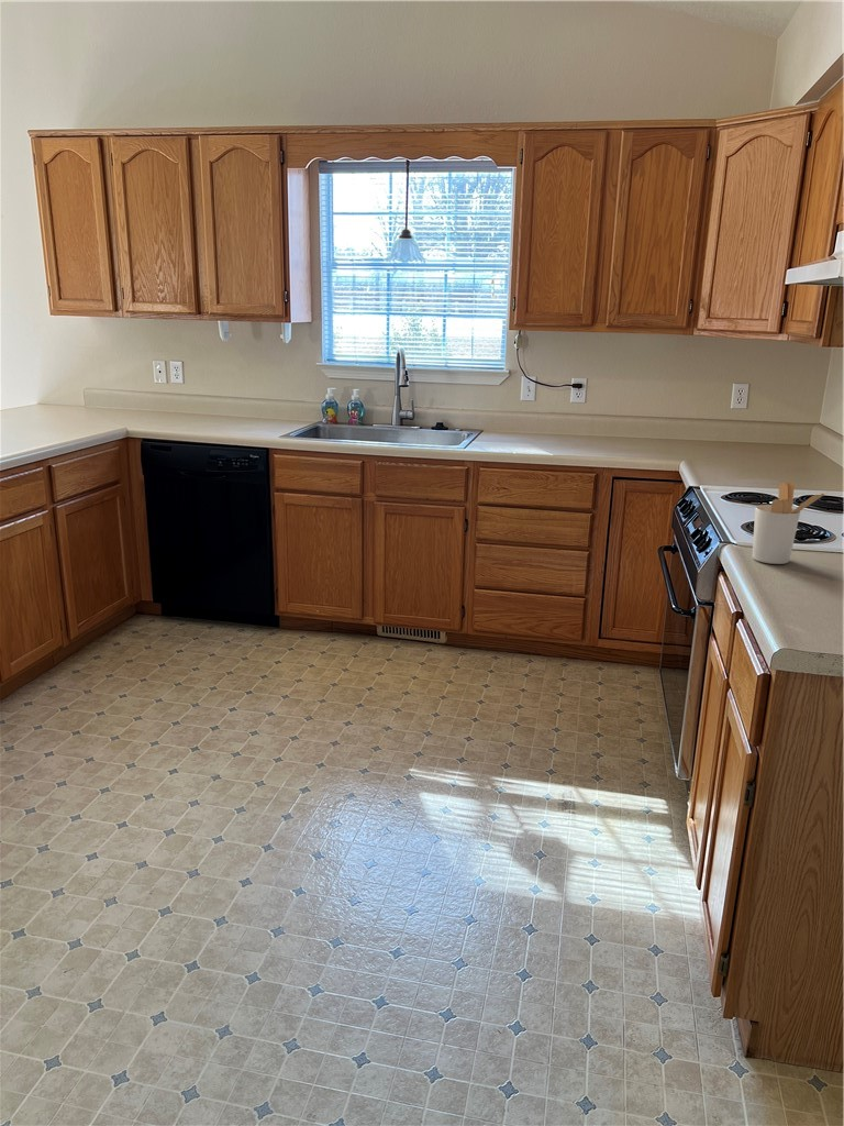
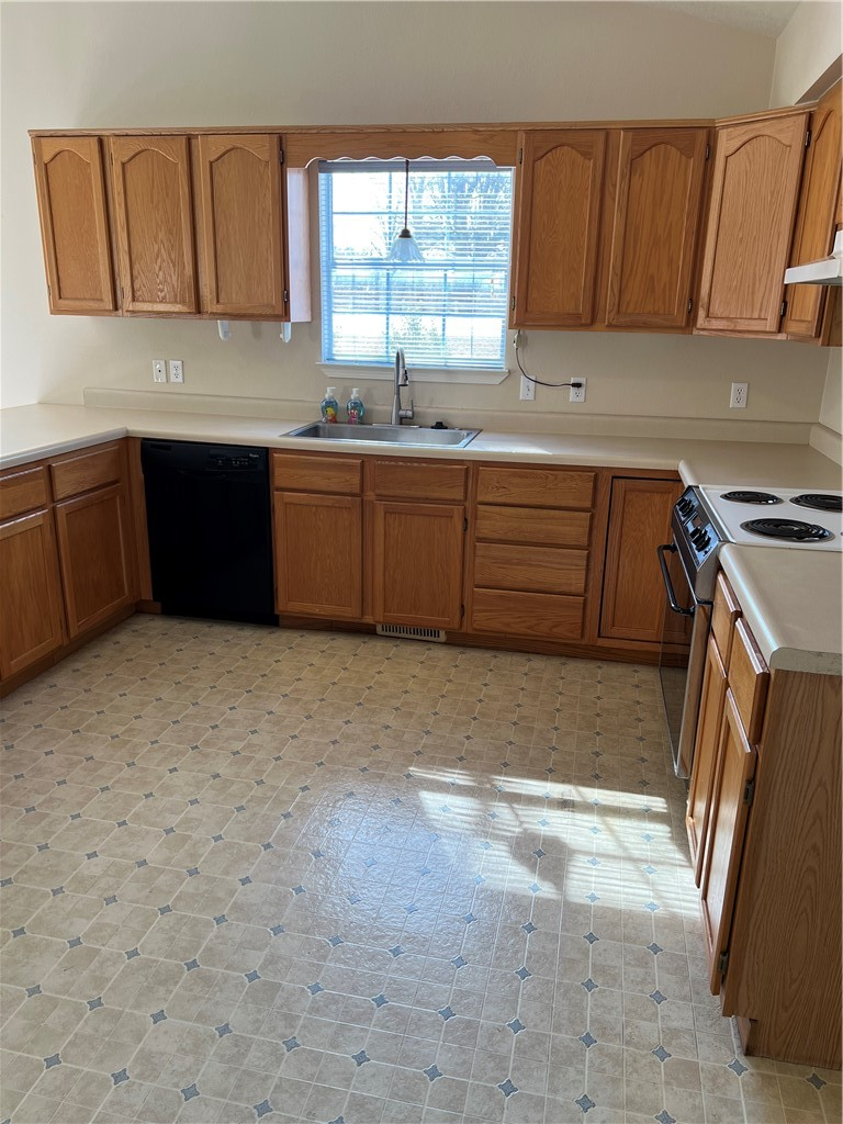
- utensil holder (787, 523)
